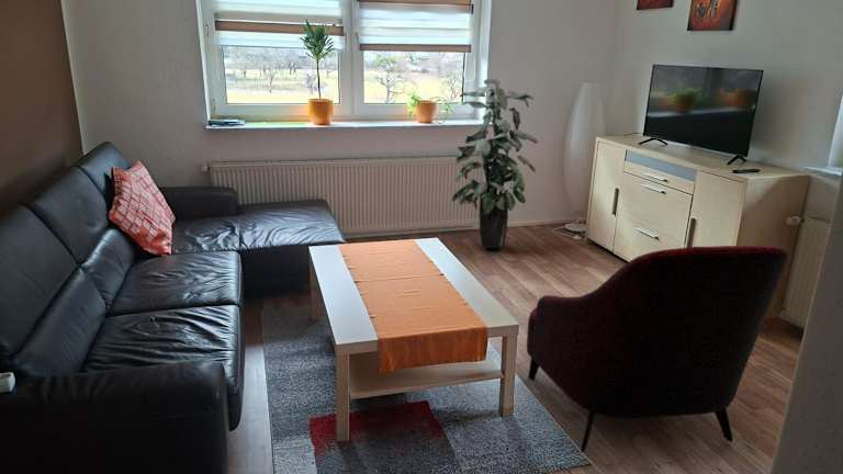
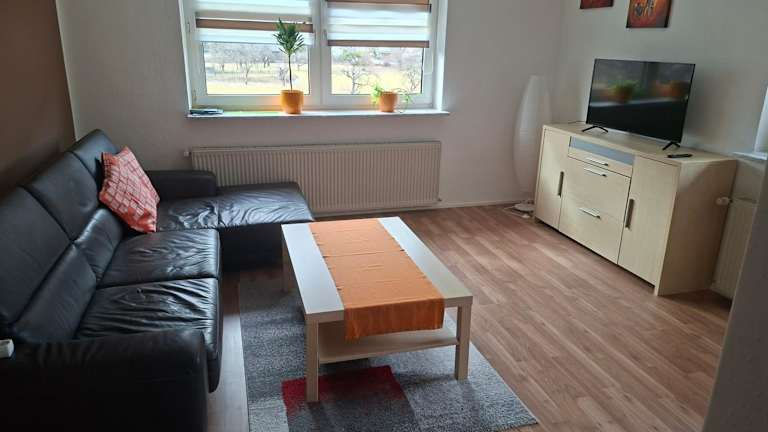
- indoor plant (491, 165)
- armchair (647, 321)
